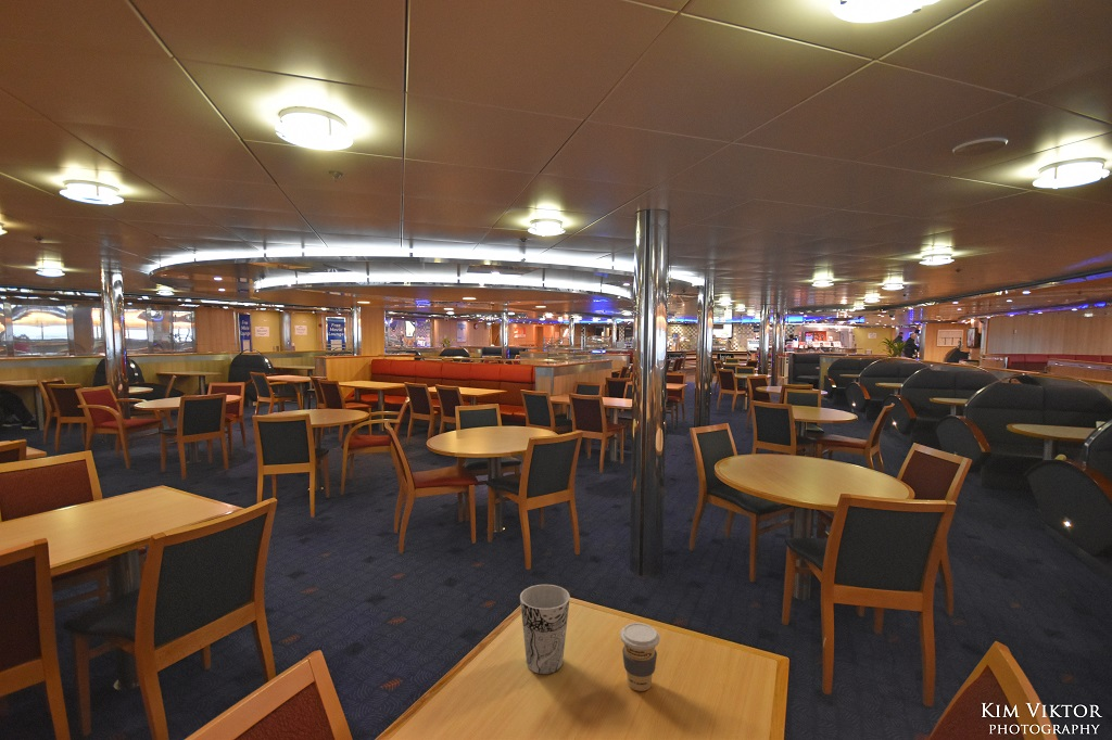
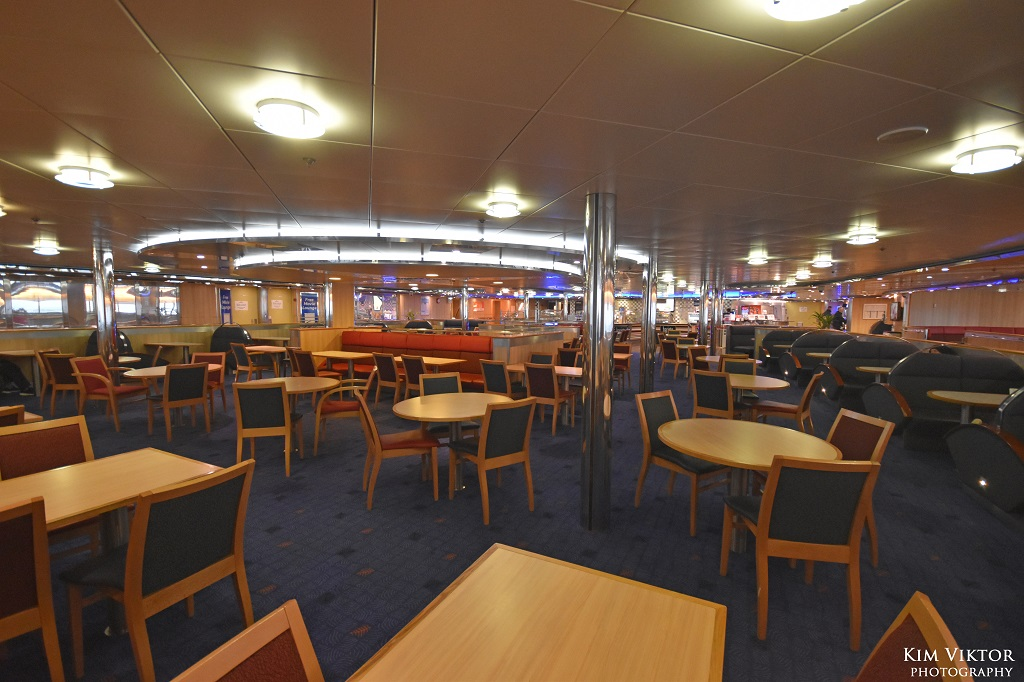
- coffee cup (639, 656)
- cup (544, 628)
